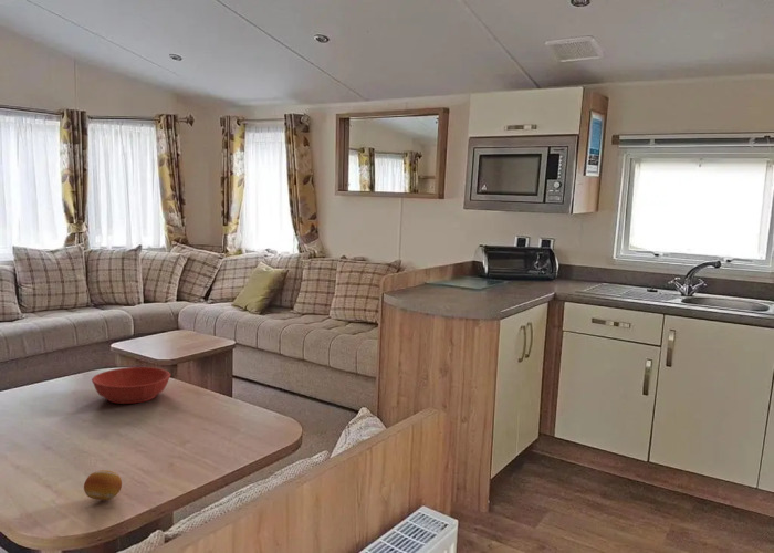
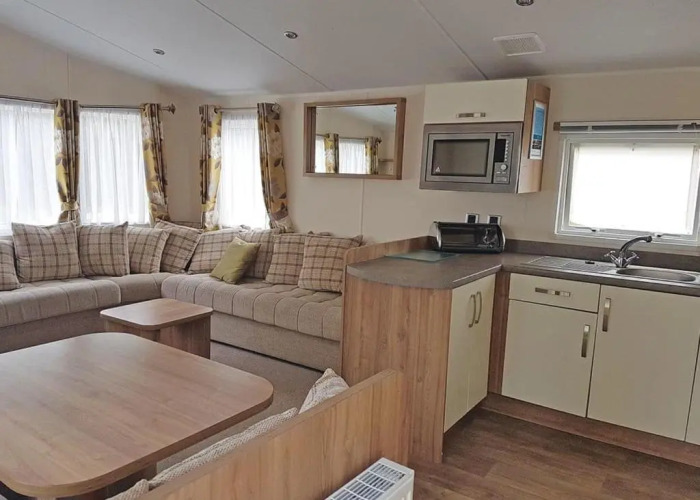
- fruit (103, 484)
- bowl (132, 386)
